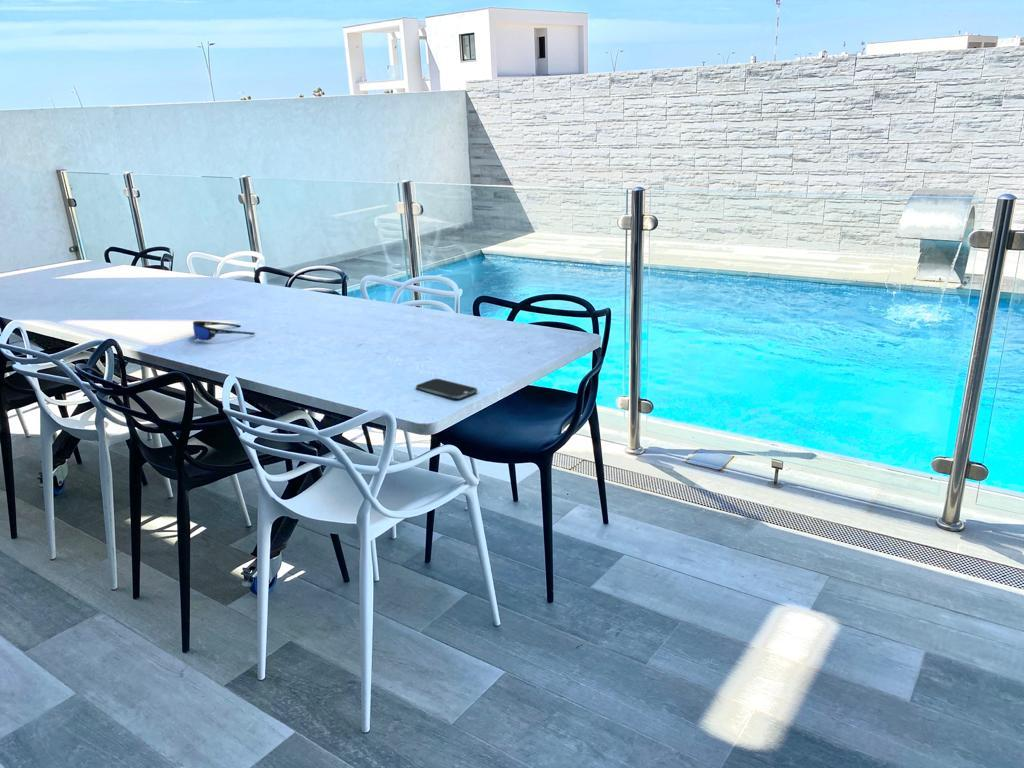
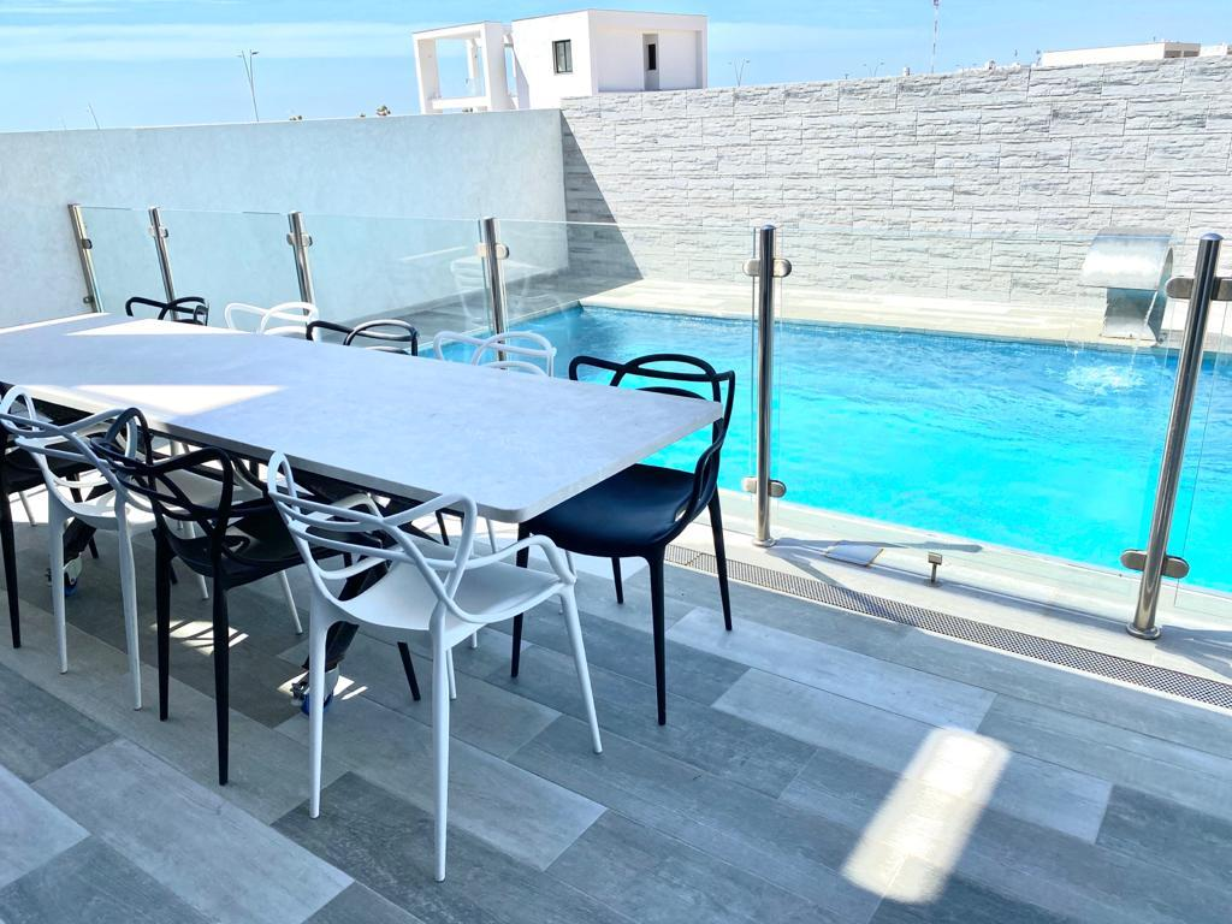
- smartphone (446, 388)
- sunglasses (221, 324)
